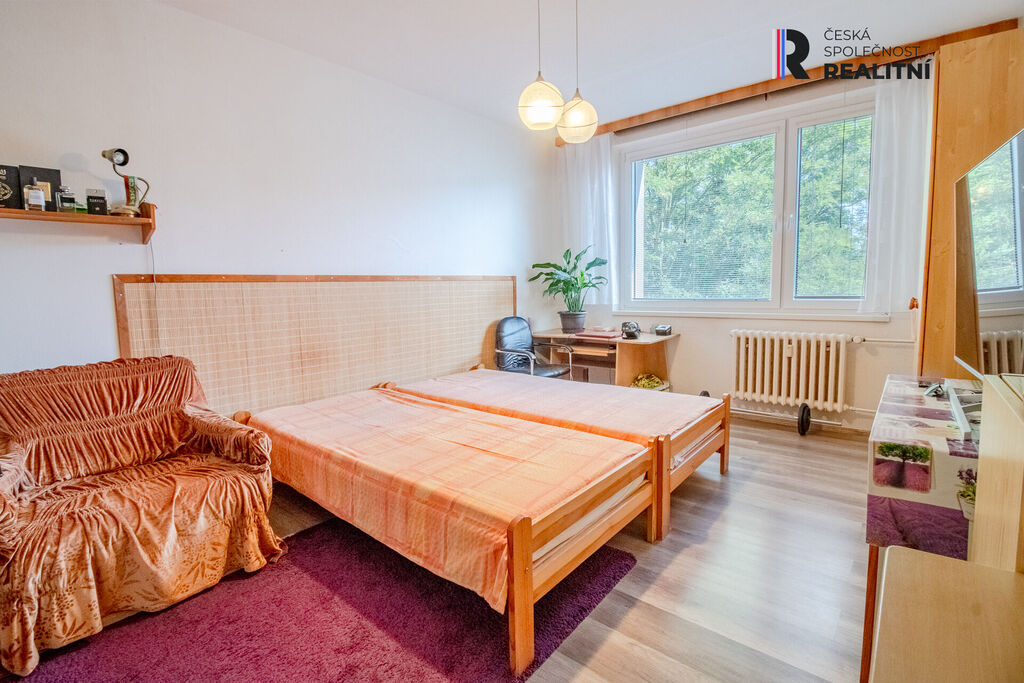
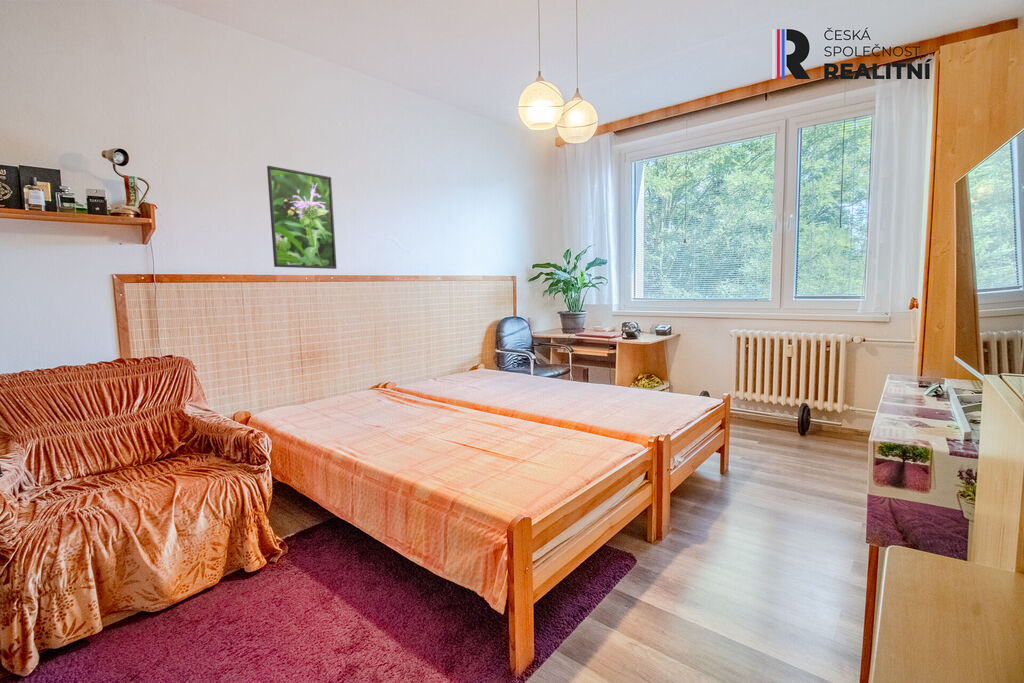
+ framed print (303, 220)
